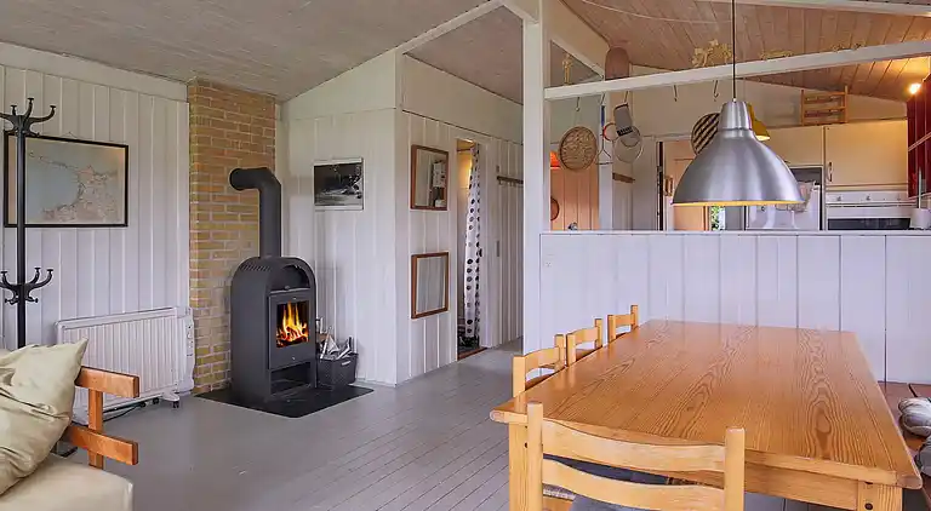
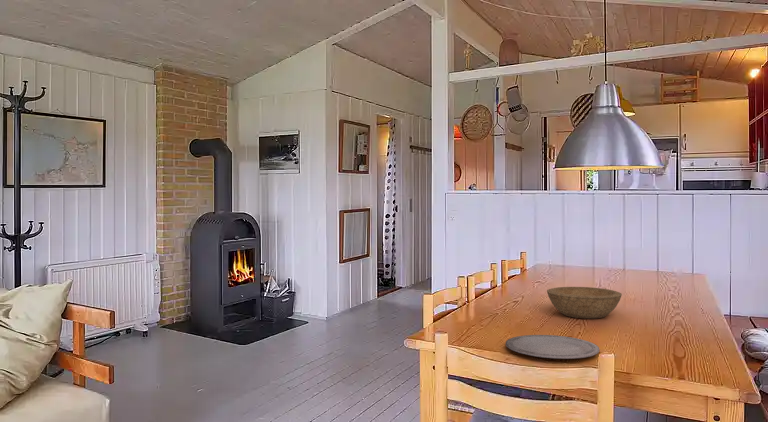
+ plate (551, 347)
+ bowl (583, 302)
